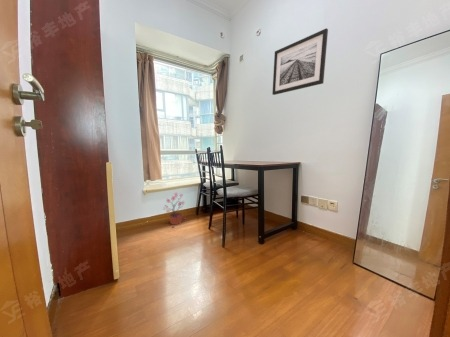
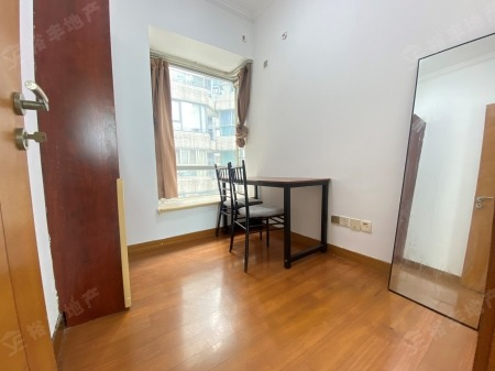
- potted plant (177, 209)
- wall art (296, 65)
